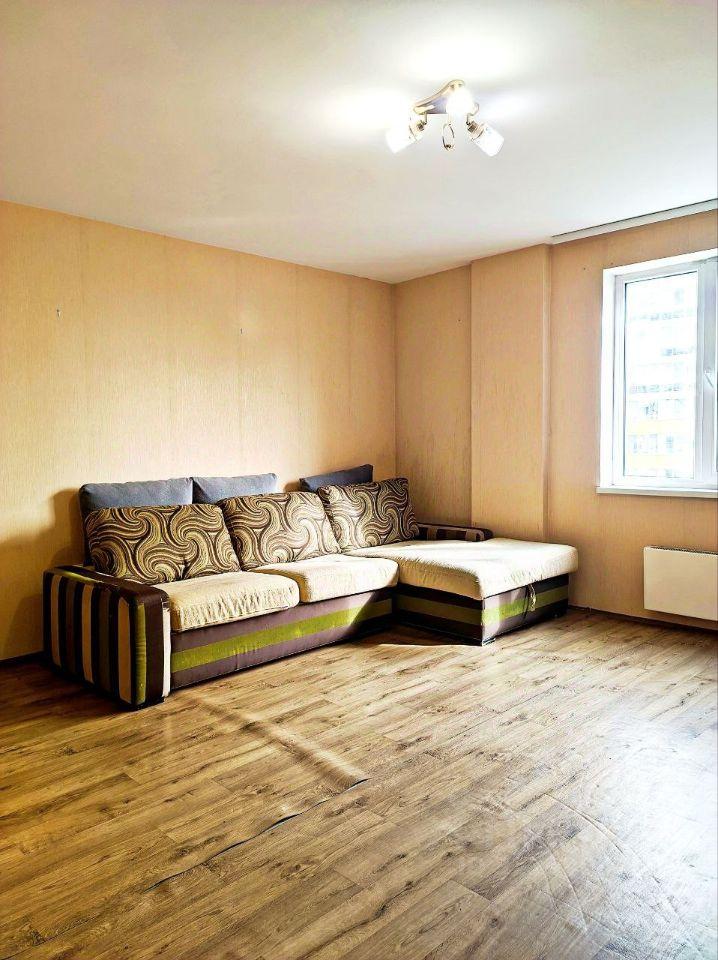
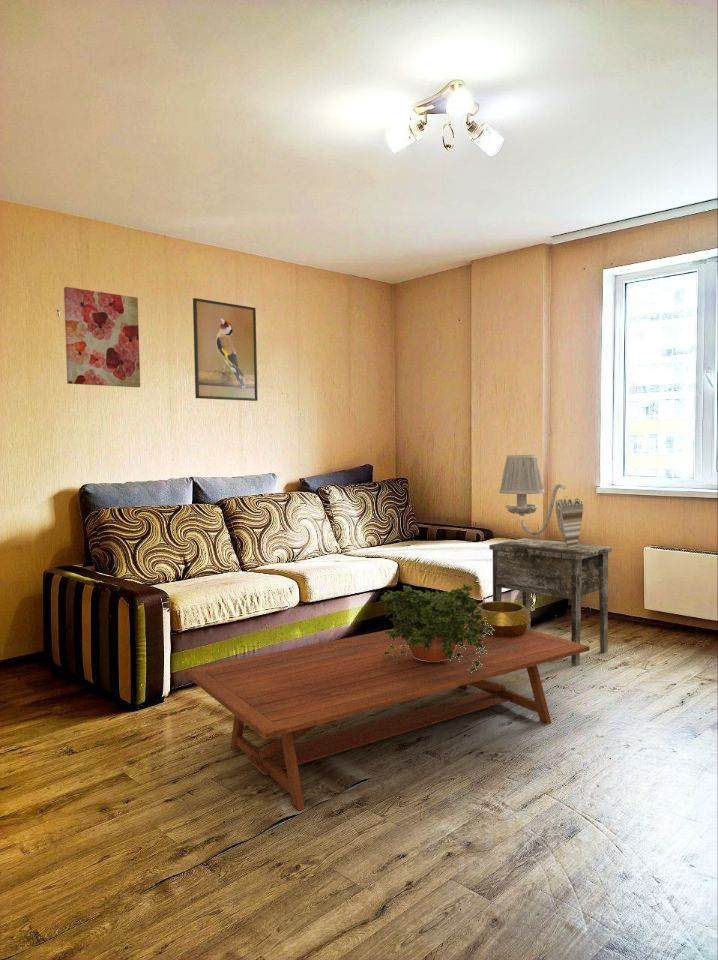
+ wall sconce (536, 505)
+ decorative bowl (500, 618)
+ side table (549, 595)
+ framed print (226, 351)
+ potted plant (434, 620)
+ coffee table (396, 696)
+ wall art (103, 339)
